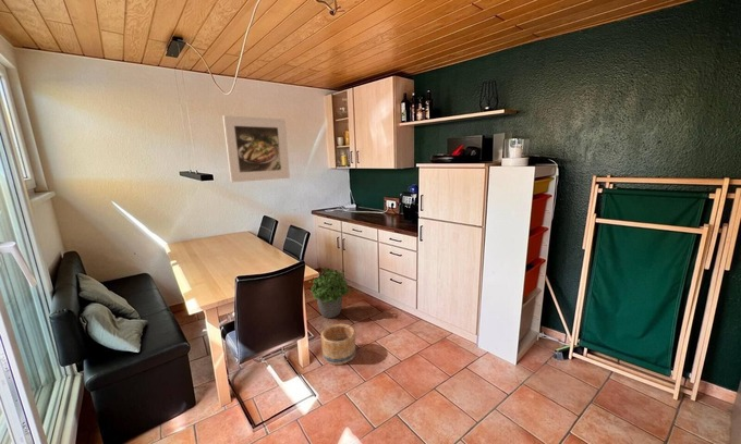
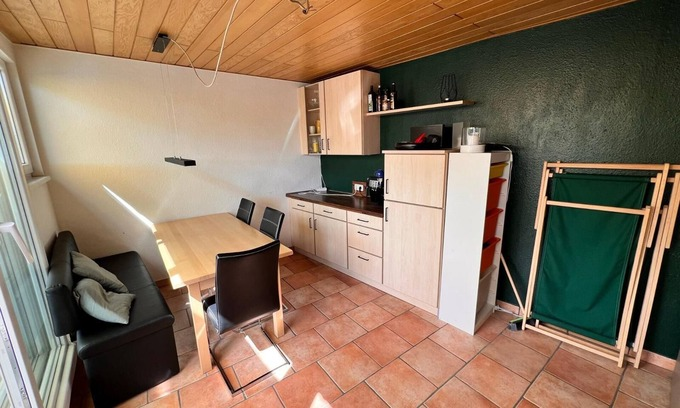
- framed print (258, 149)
- potted plant (330, 291)
- basket (338, 343)
